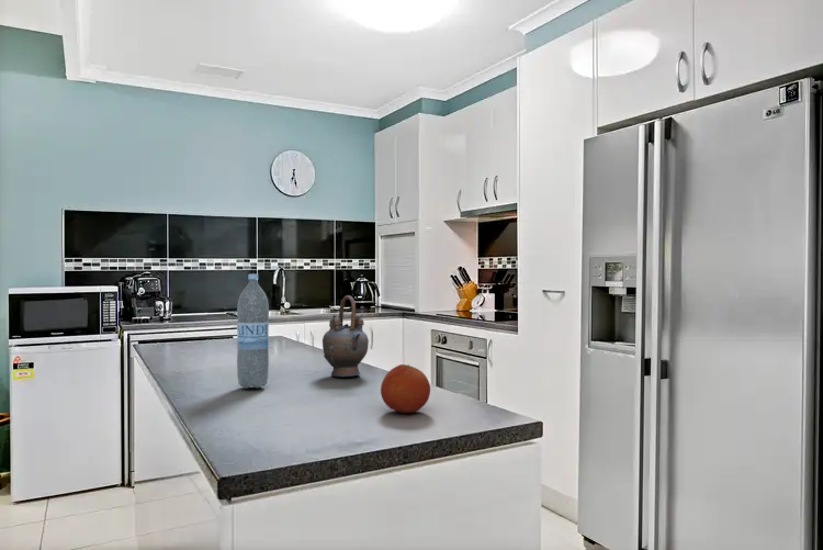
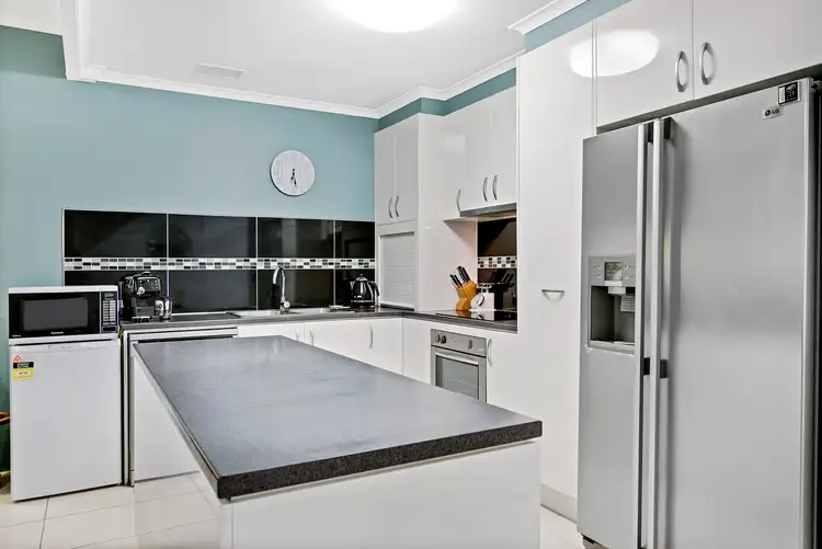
- water bottle (252, 330)
- teapot (347, 336)
- fruit (405, 388)
